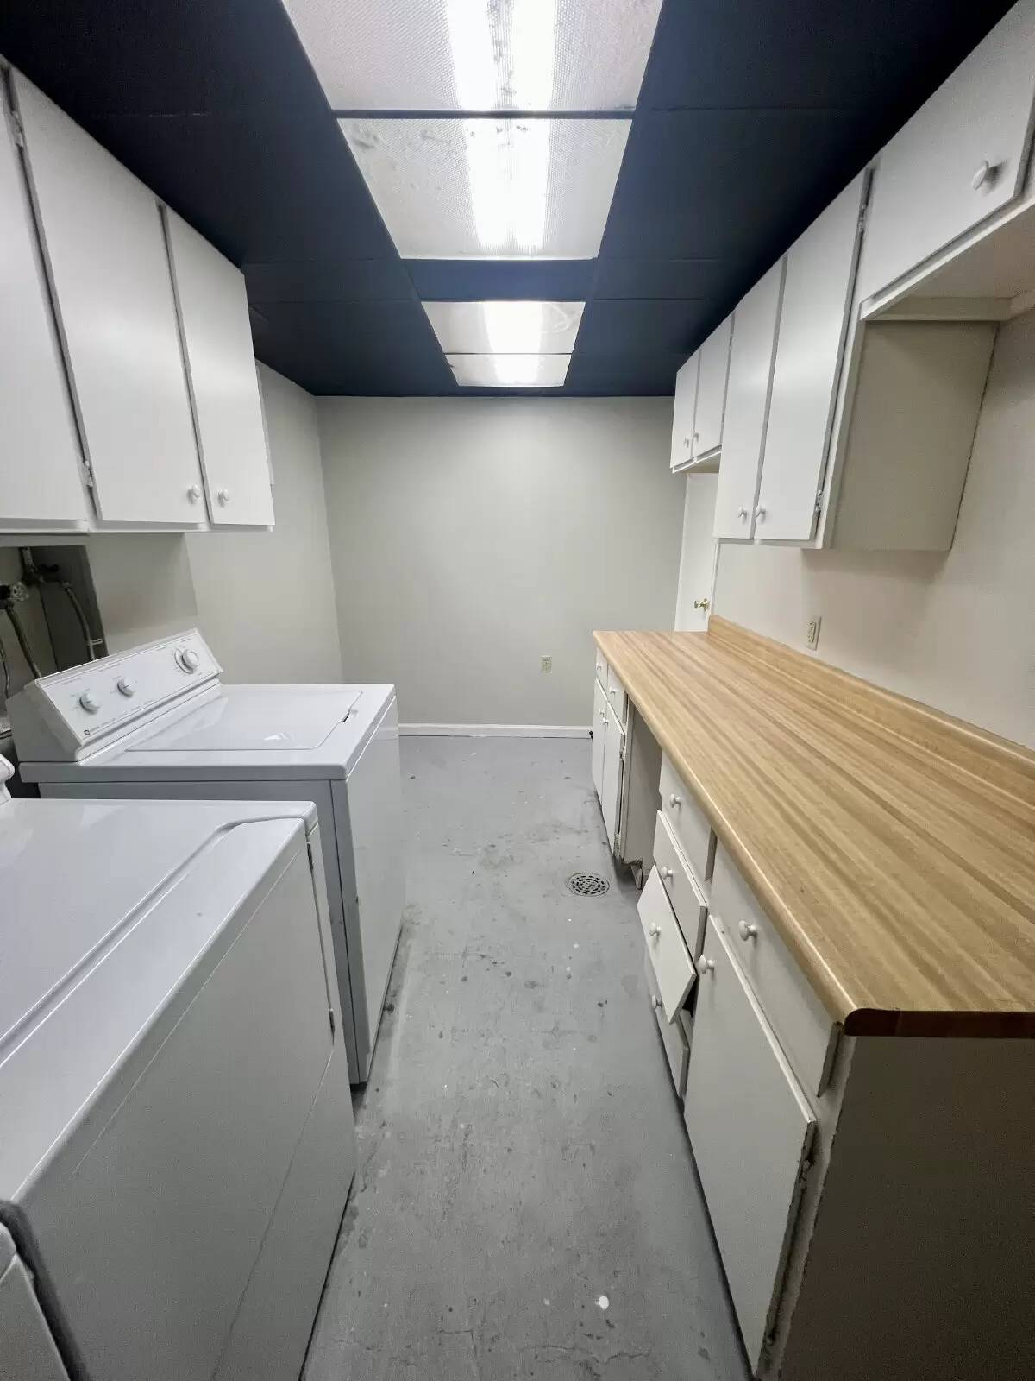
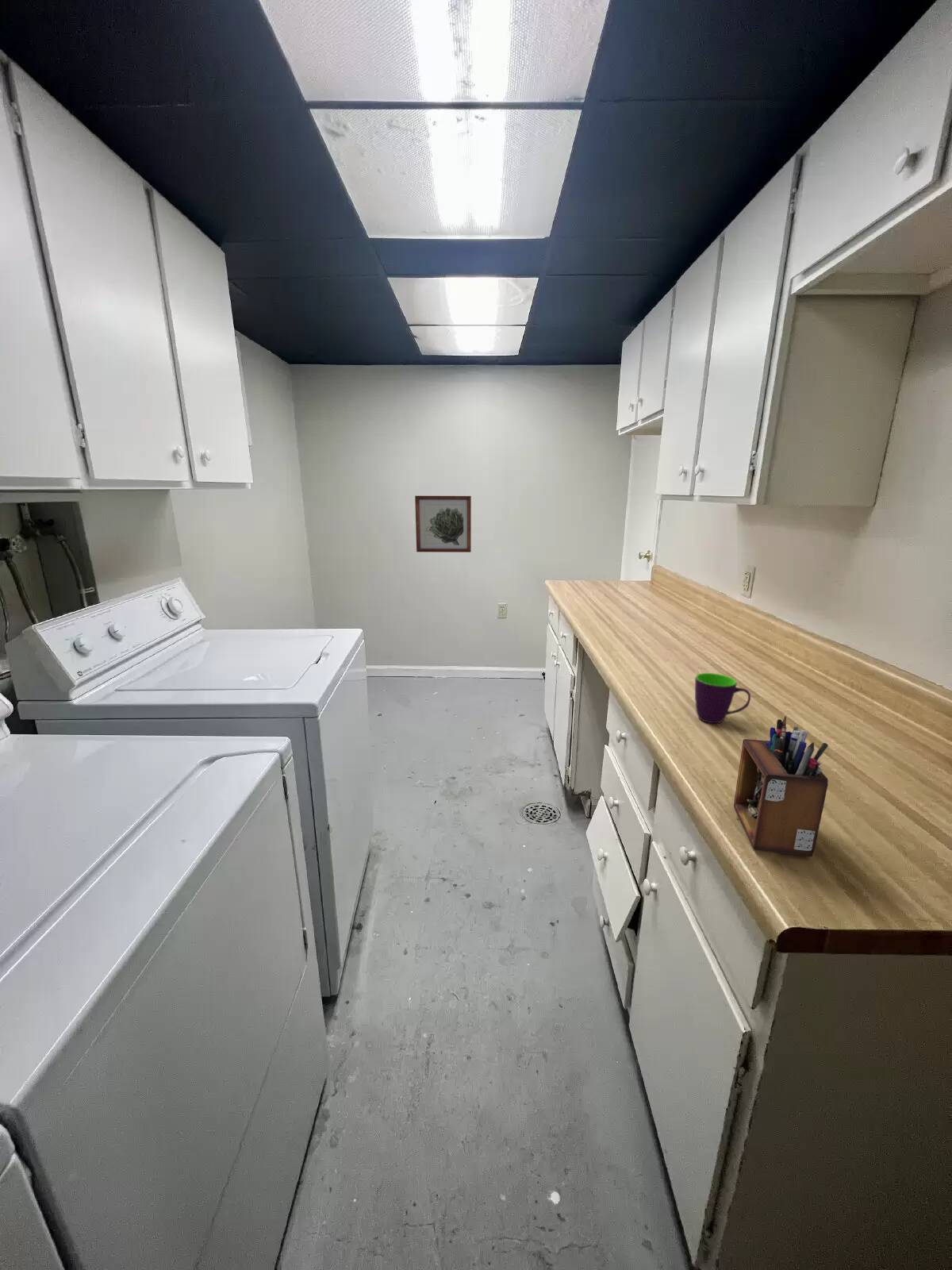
+ wall art (443, 524)
+ desk organizer (778, 780)
+ mug (720, 700)
